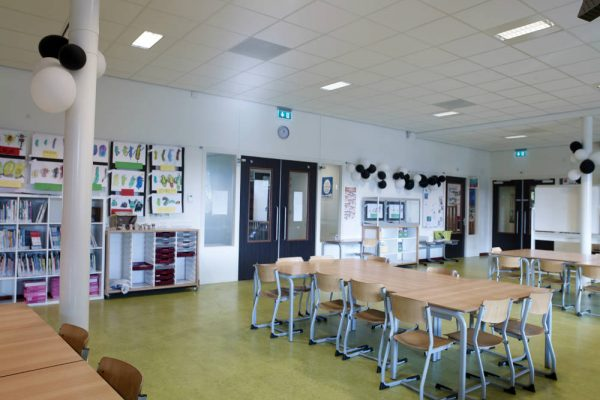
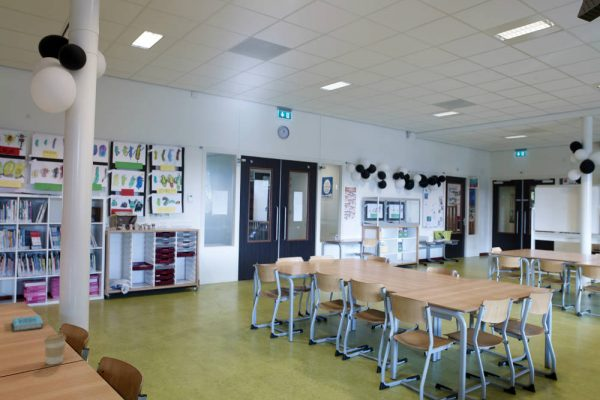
+ coffee cup (54, 348)
+ book (27, 322)
